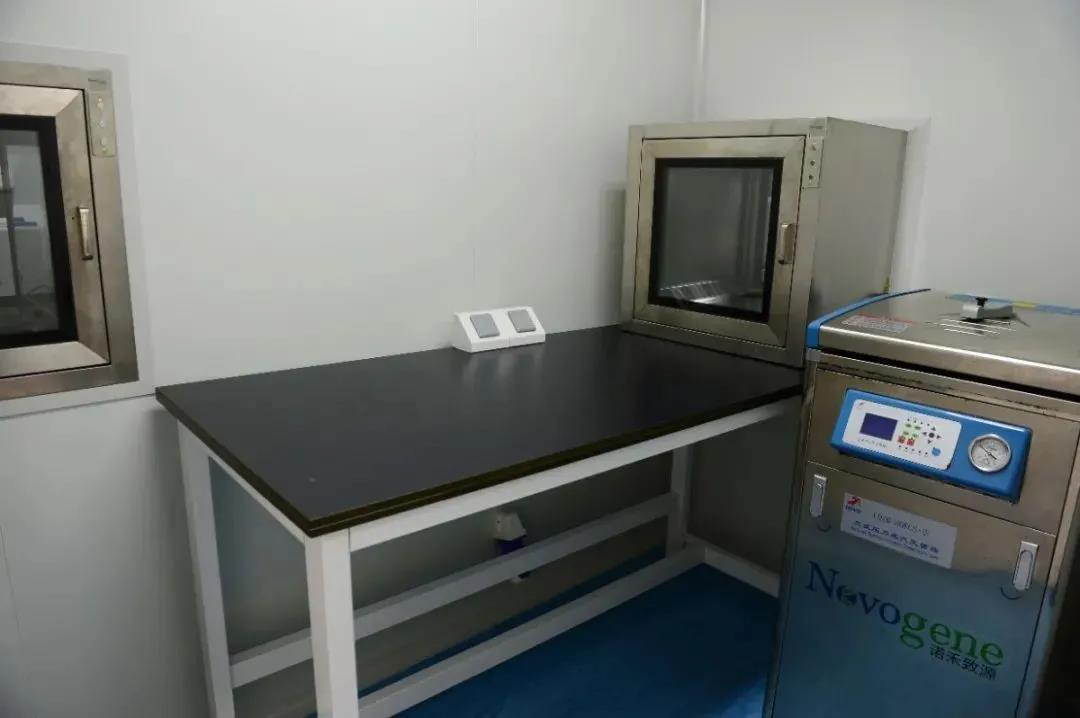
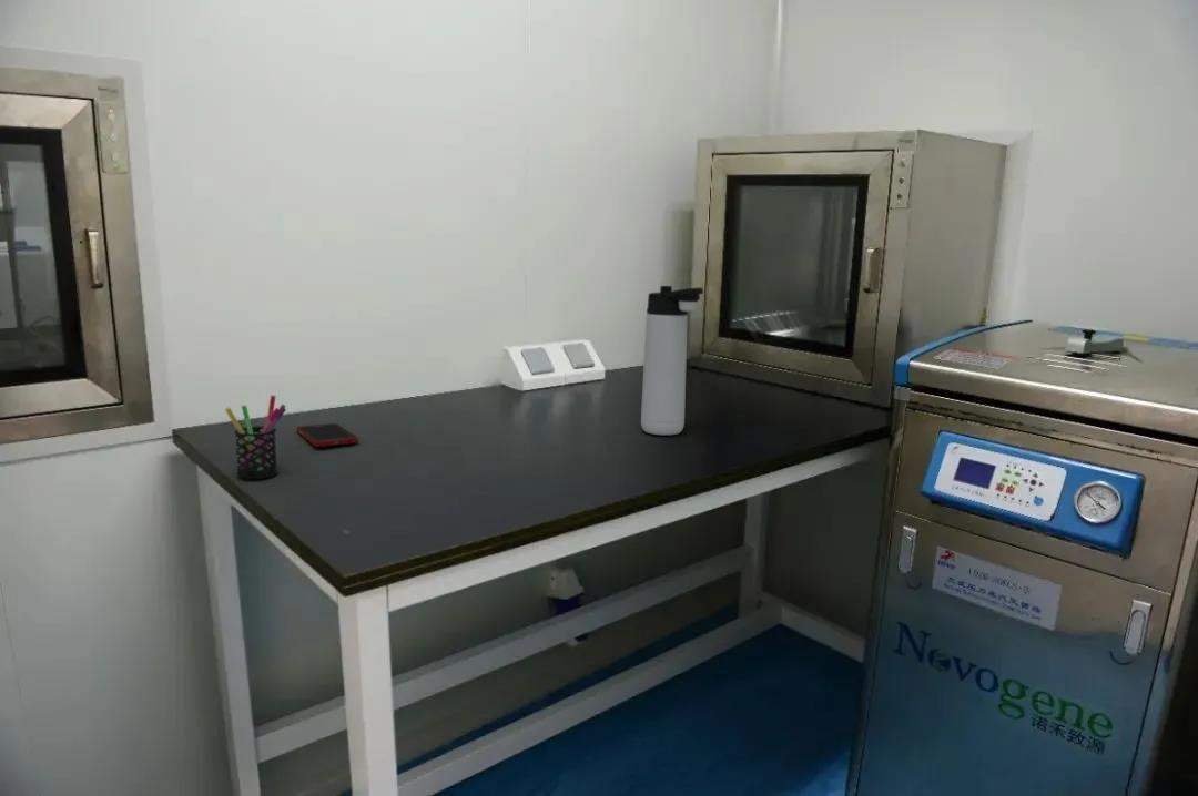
+ pen holder (255, 435)
+ cell phone (326, 435)
+ thermos bottle (672, 360)
